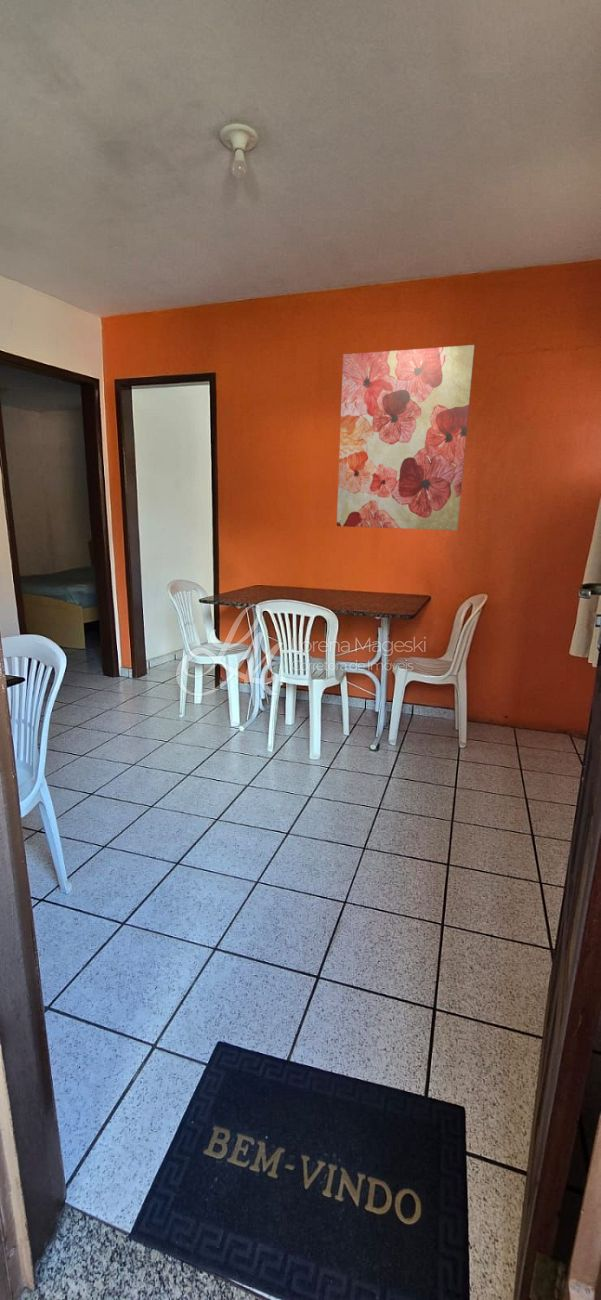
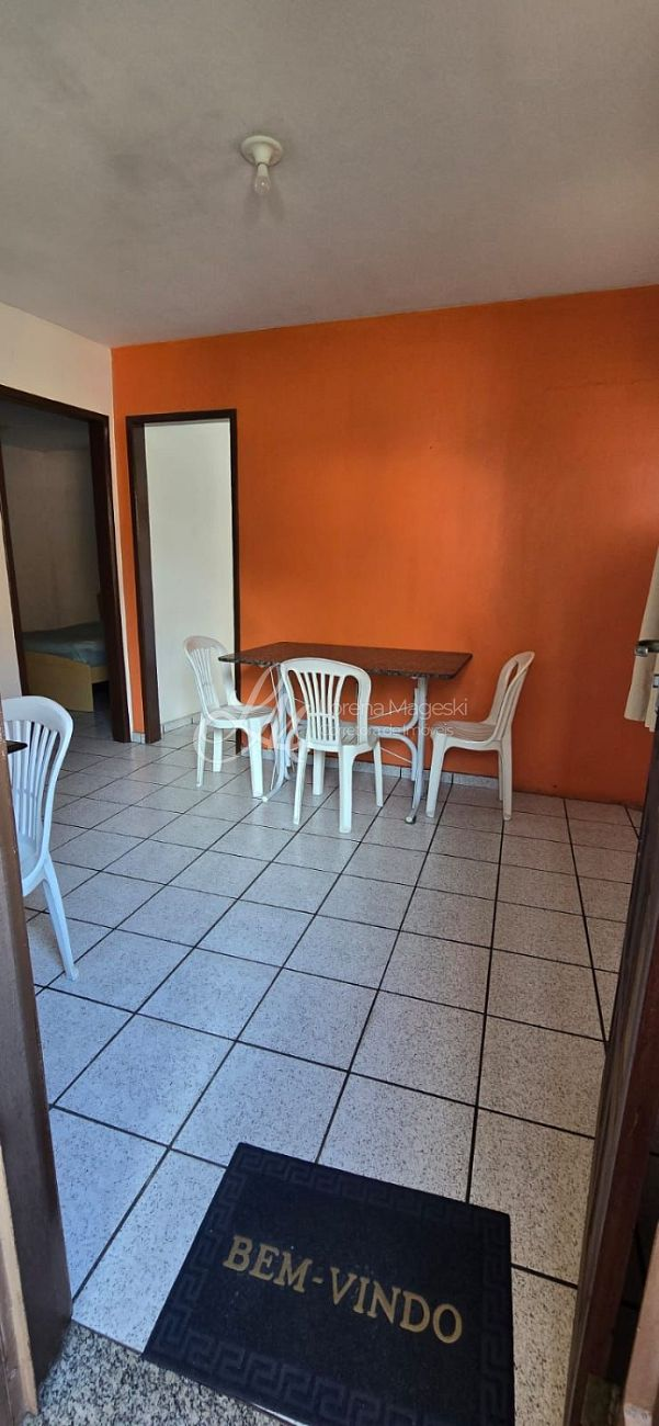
- wall art (400, 442)
